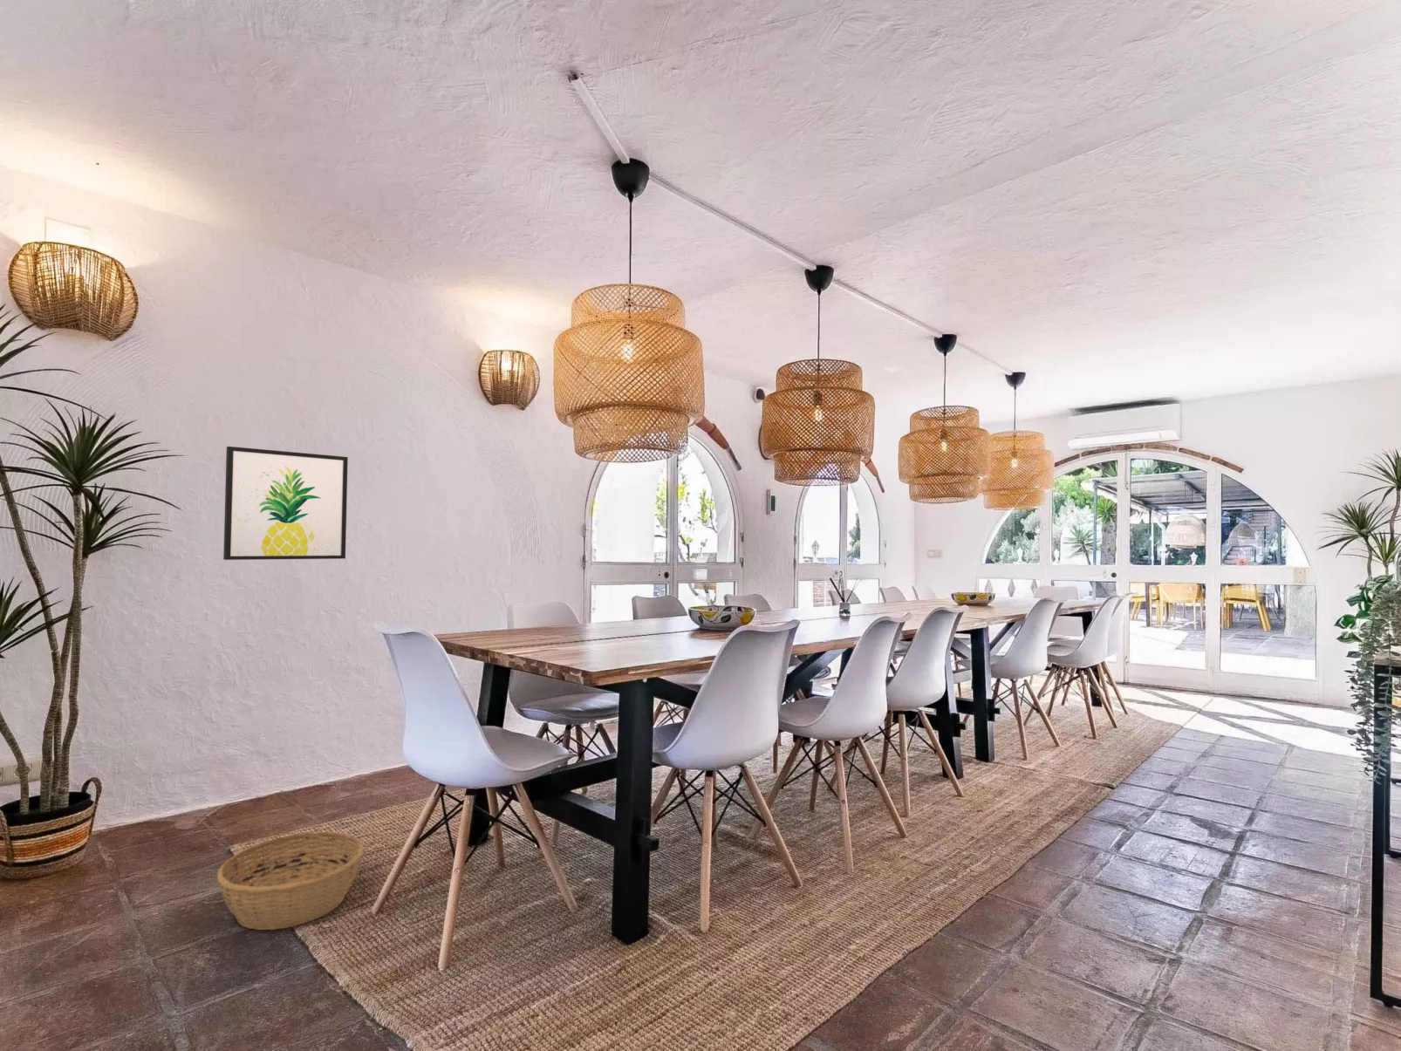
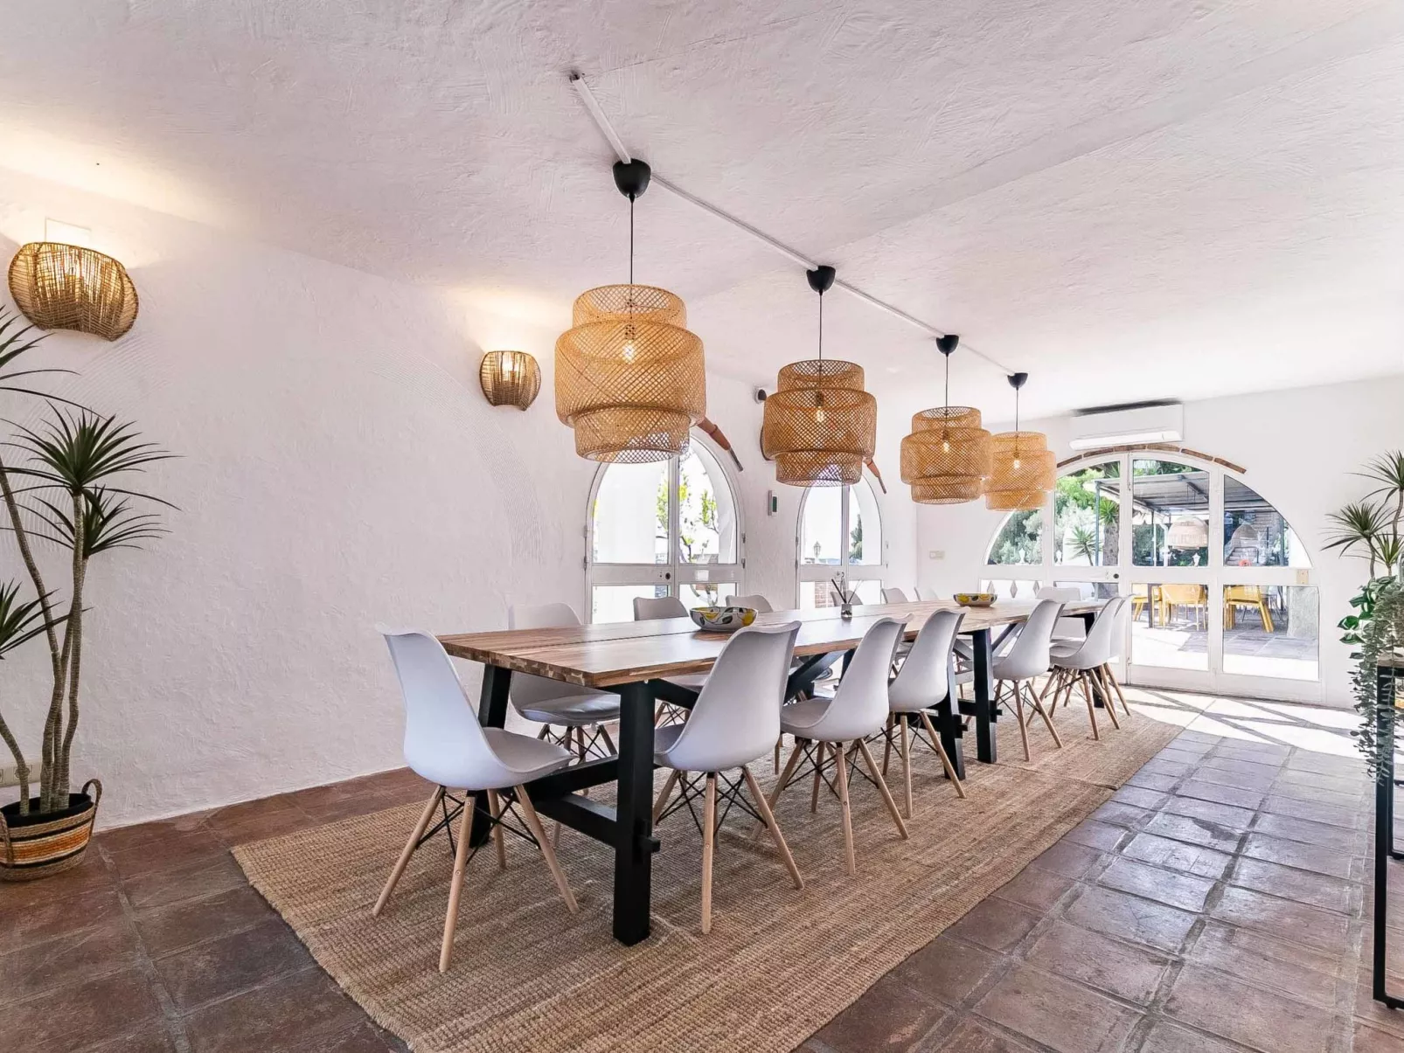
- wall art (289, 505)
- basket (293, 880)
